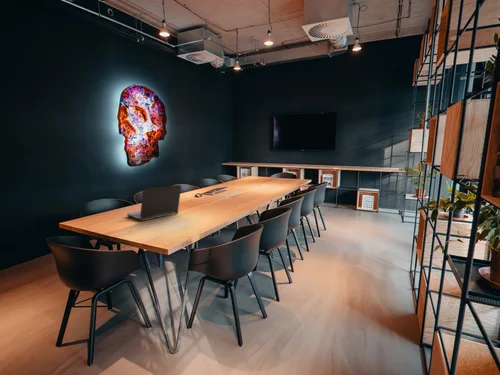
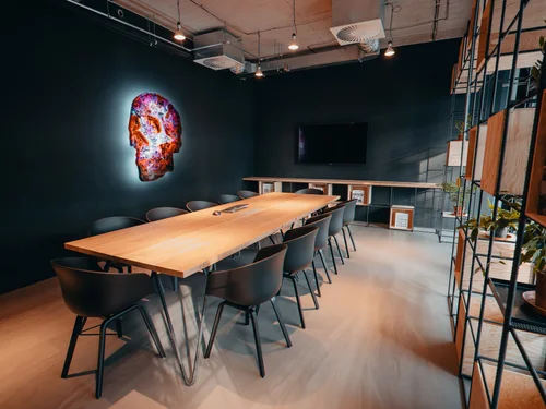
- laptop computer (153, 200)
